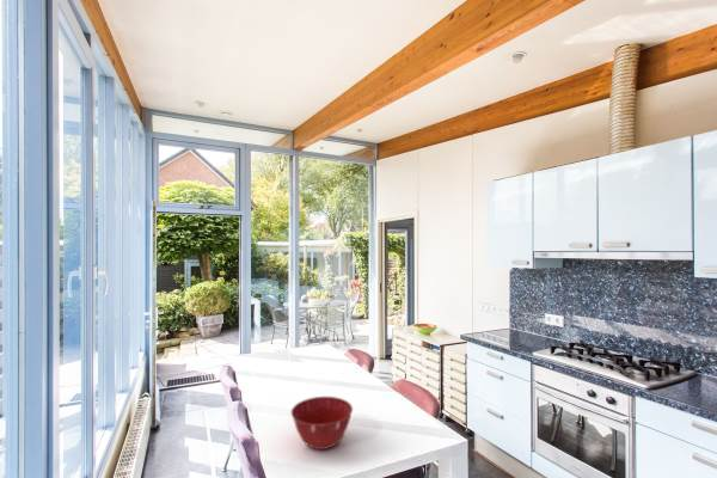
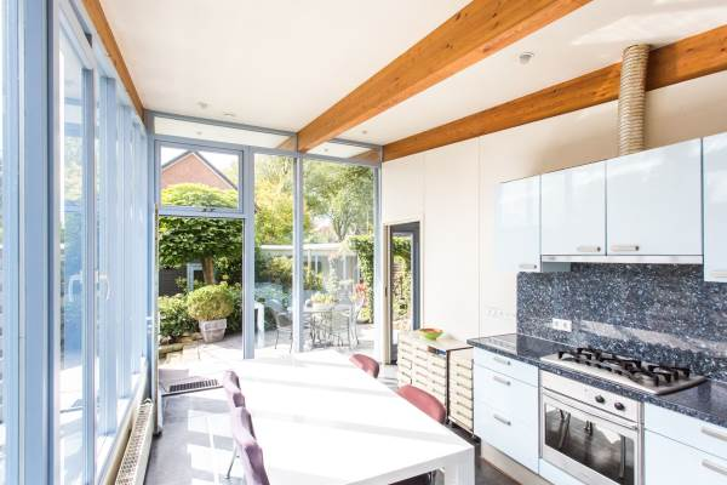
- mixing bowl (321, 424)
